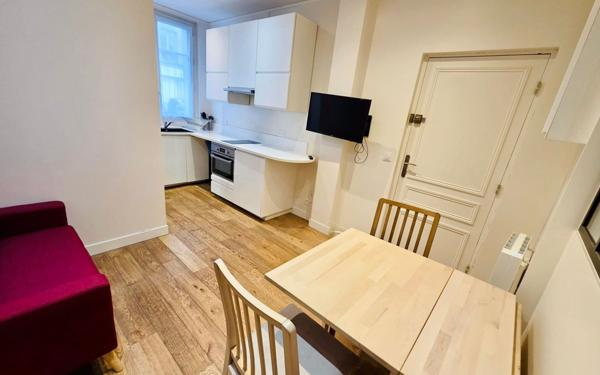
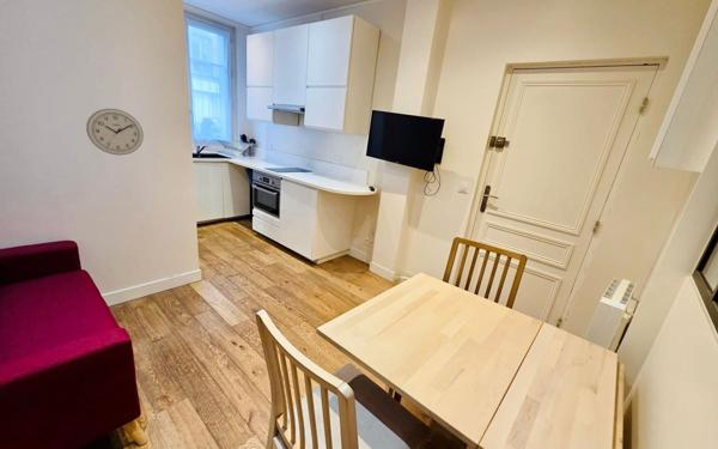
+ wall clock (116, 132)
